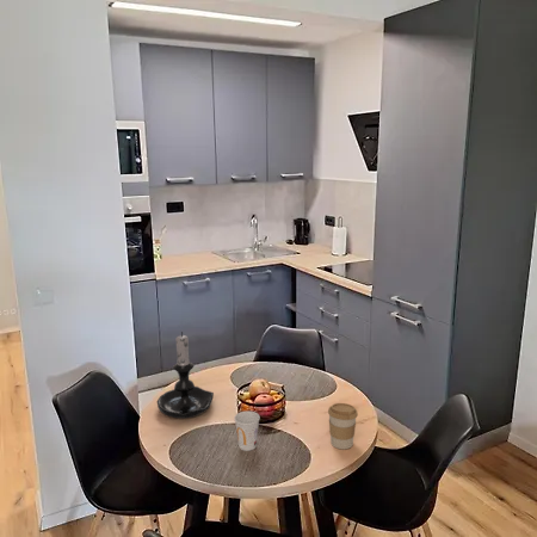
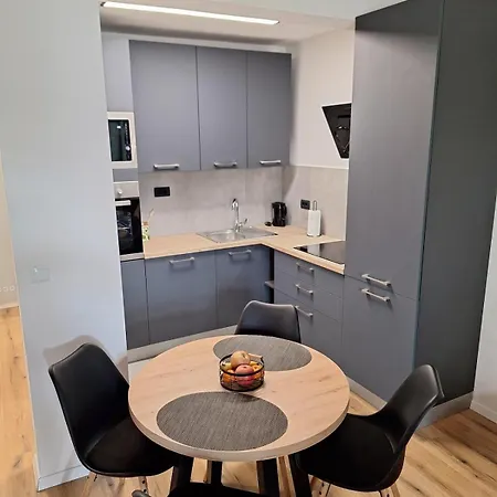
- cup (247, 431)
- candle holder (184, 371)
- coffee cup (341, 424)
